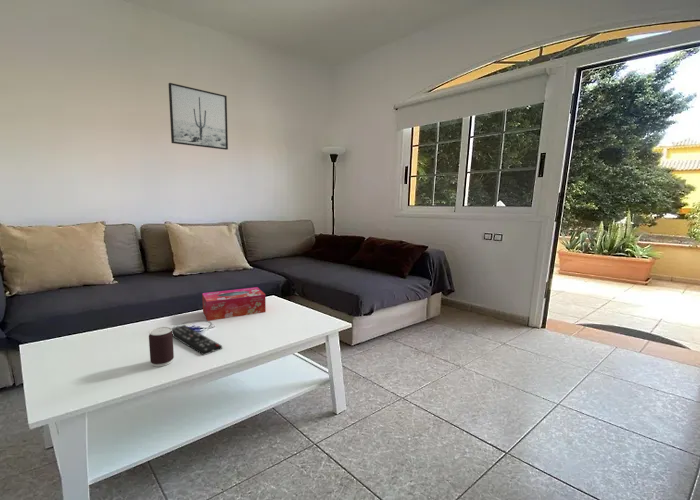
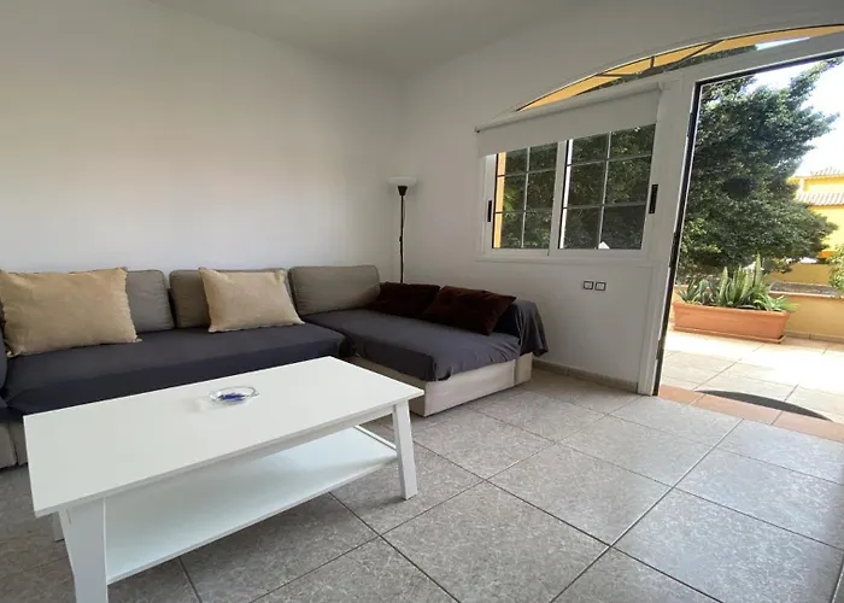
- remote control (193, 338)
- wall art (200, 118)
- beverage can (161, 346)
- tissue box (234, 302)
